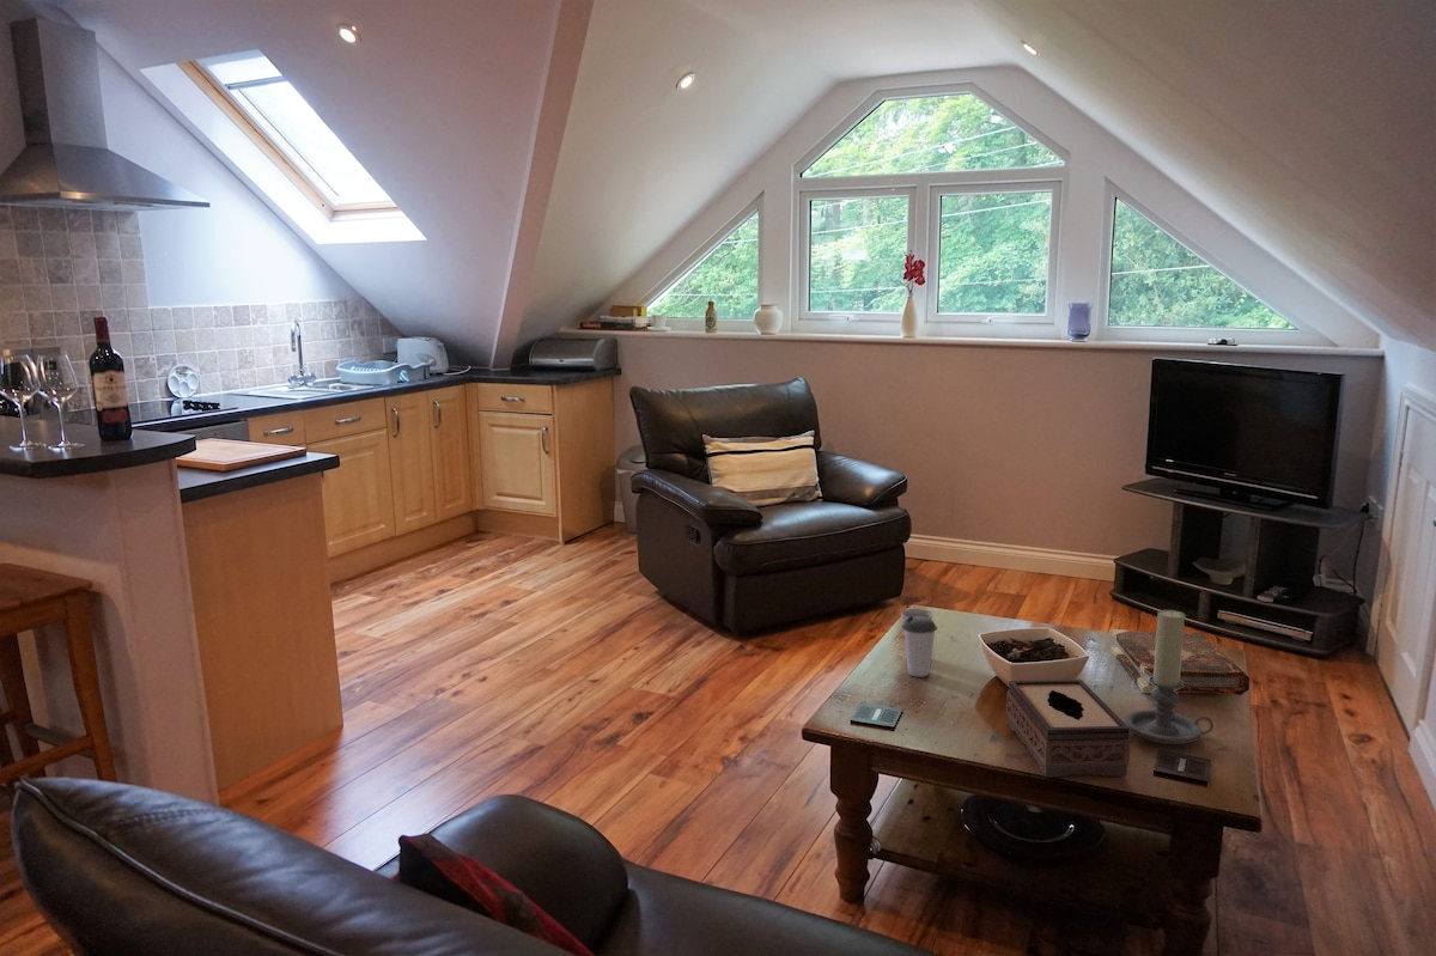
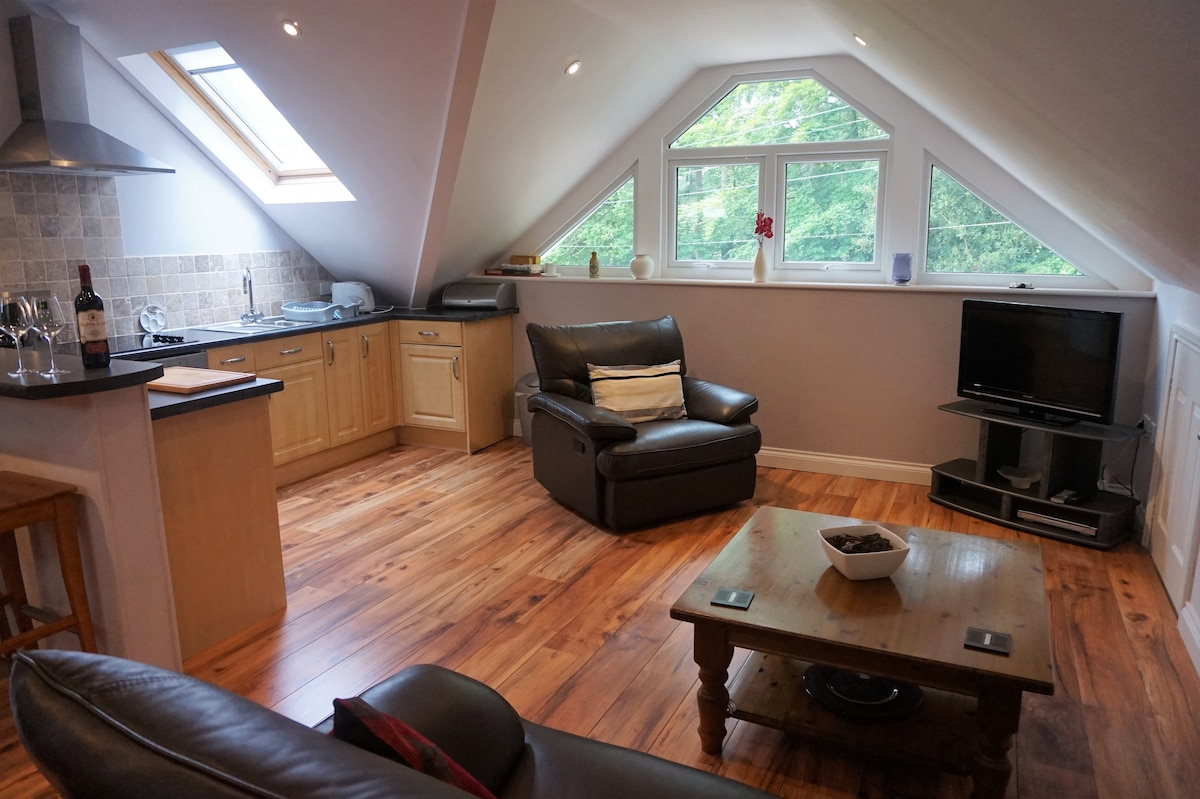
- book (1181, 660)
- candle holder (1174, 672)
- cup (918, 639)
- tissue box (1064, 725)
